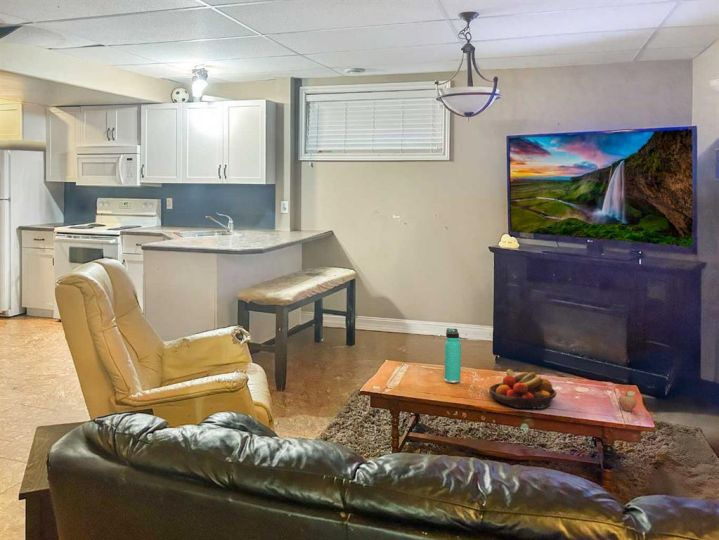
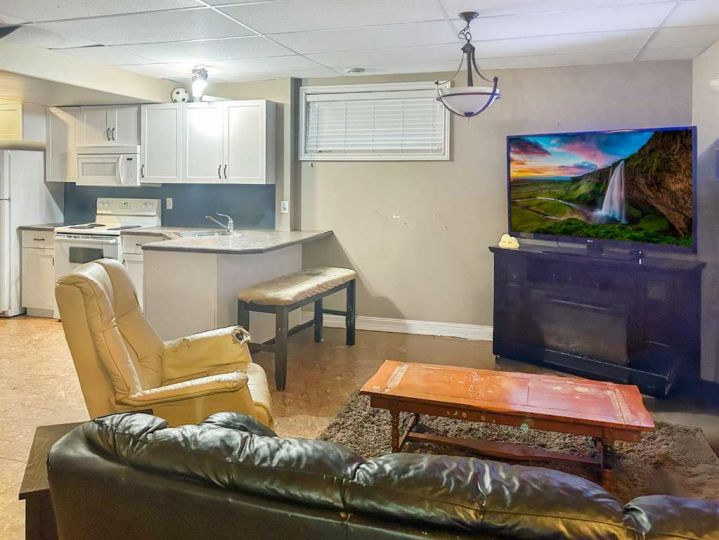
- fruit (627, 400)
- fruit bowl (521, 387)
- thermos bottle (452, 355)
